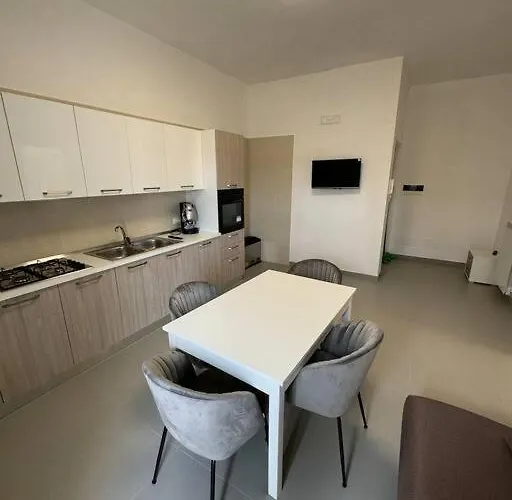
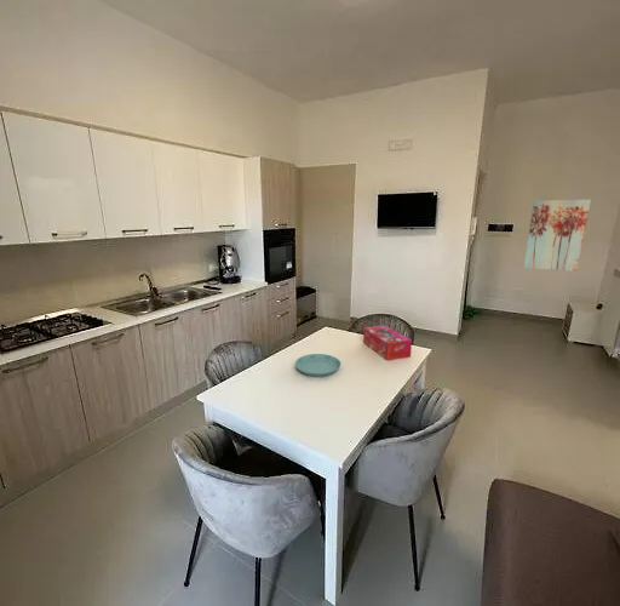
+ saucer (317, 365)
+ tissue box (385, 341)
+ wall art (555, 235)
